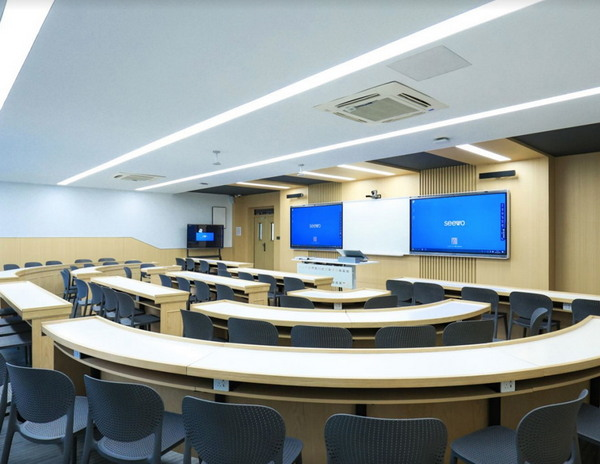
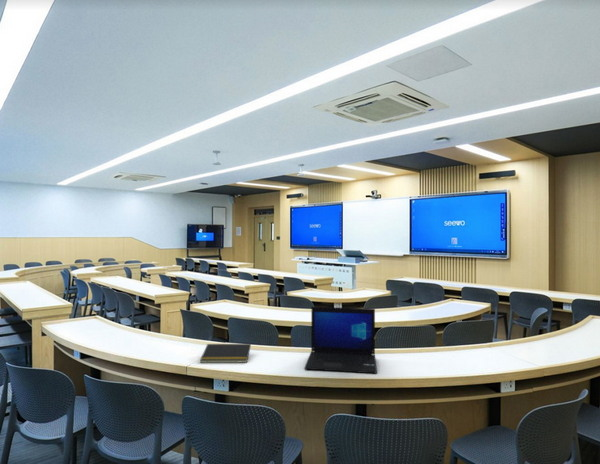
+ laptop (341, 337)
+ notepad (226, 352)
